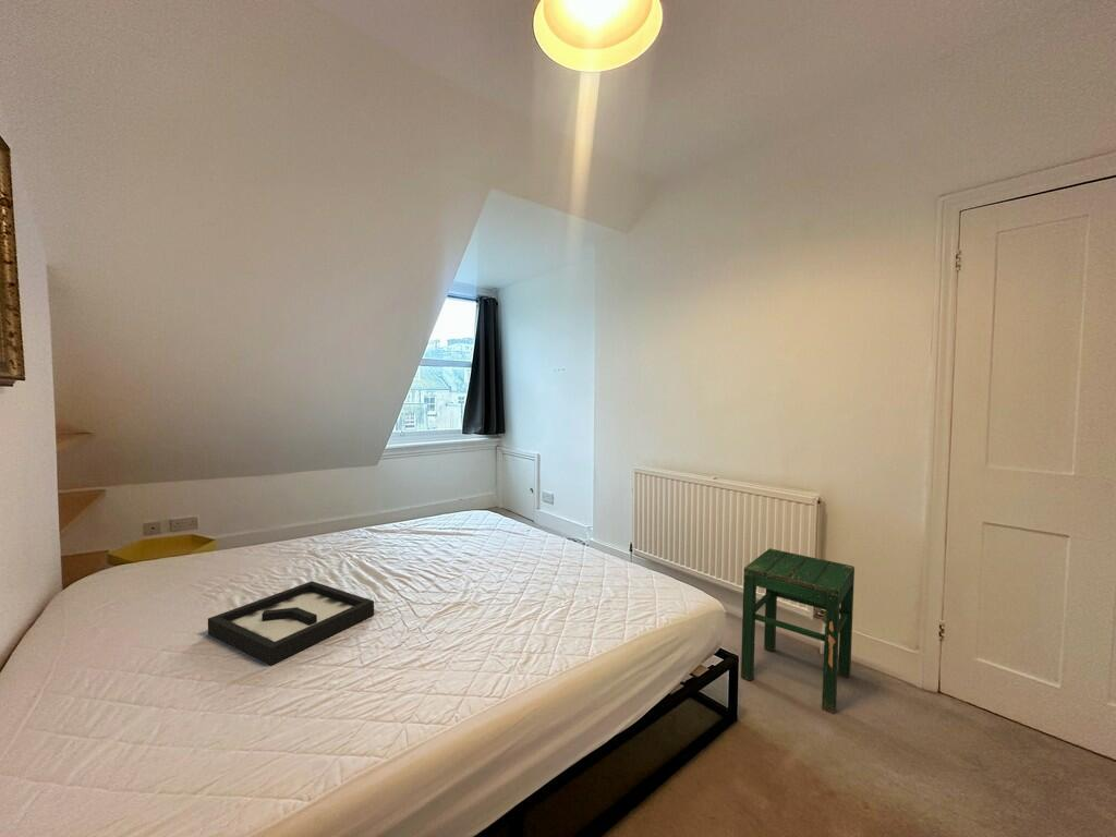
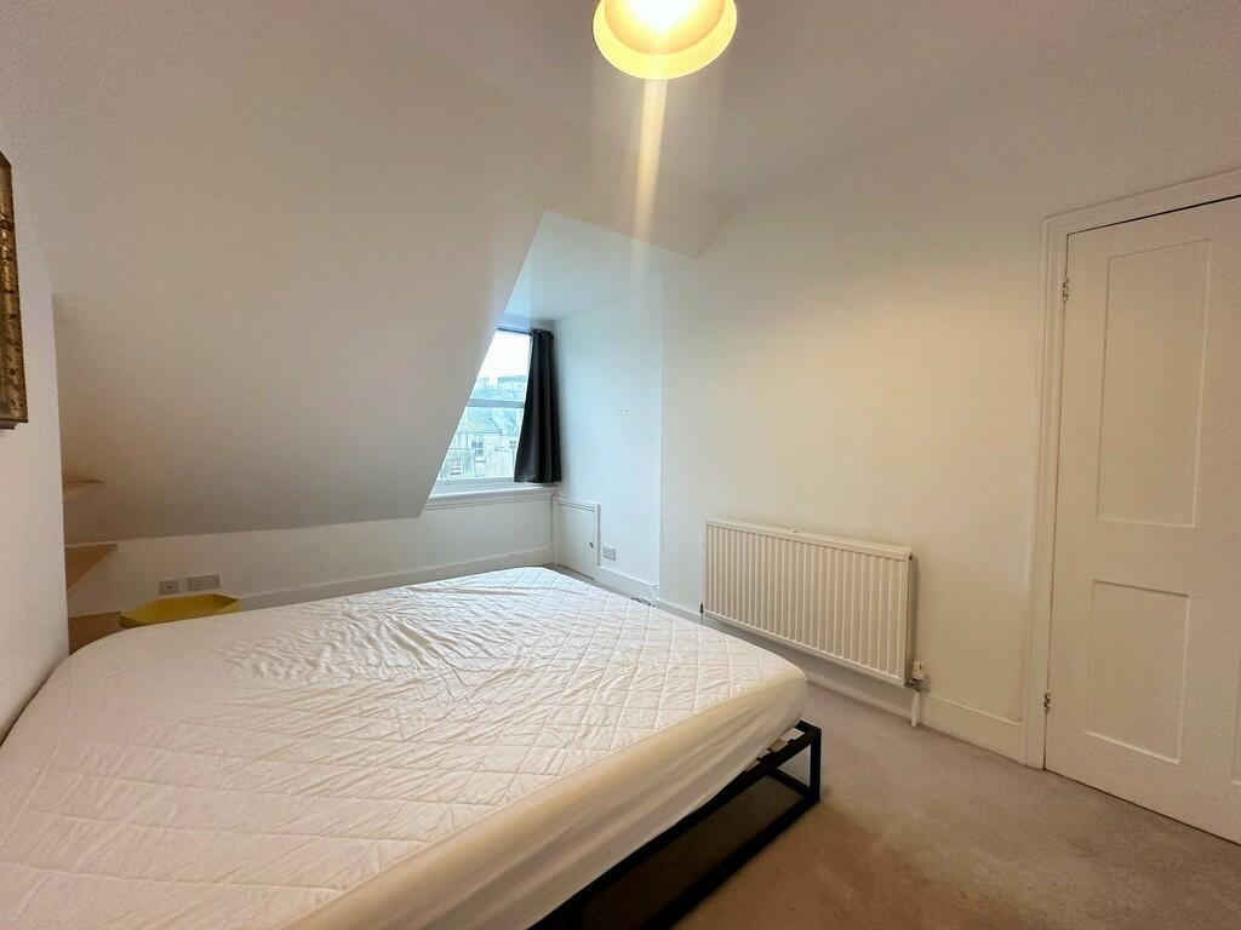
- stool (796, 626)
- decorative tray (294, 616)
